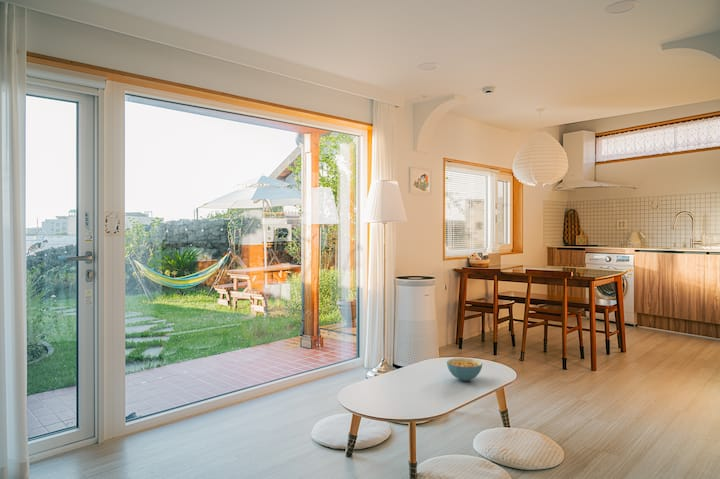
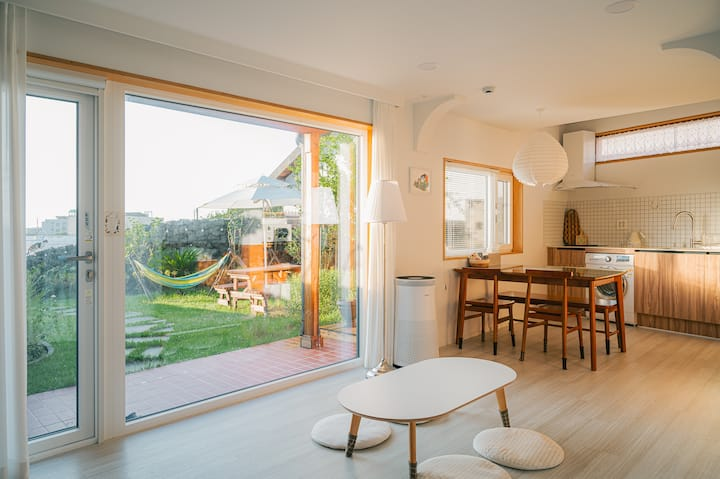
- cereal bowl (464, 370)
